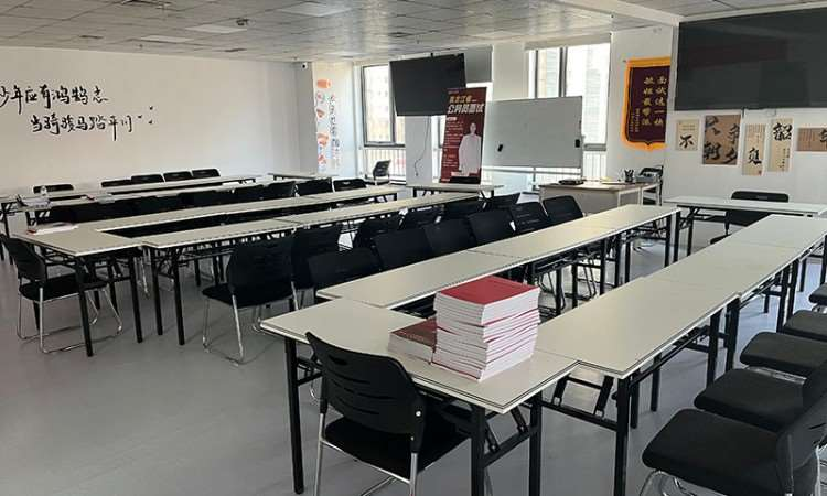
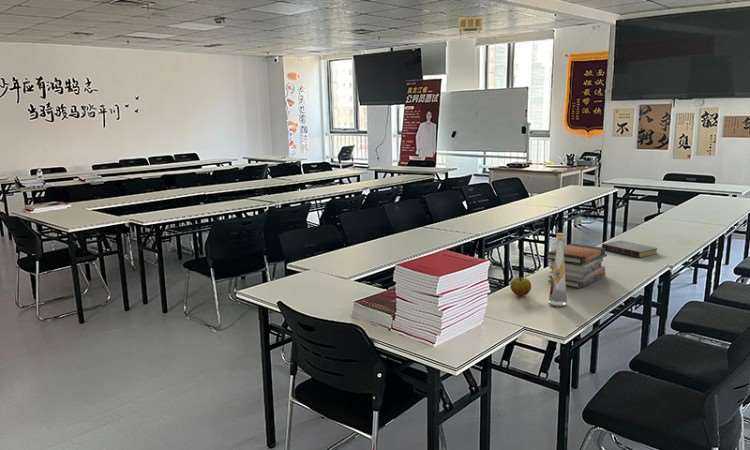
+ book stack (576, 265)
+ projector (470, 27)
+ apple (520, 286)
+ bottle (559, 269)
+ book (629, 248)
